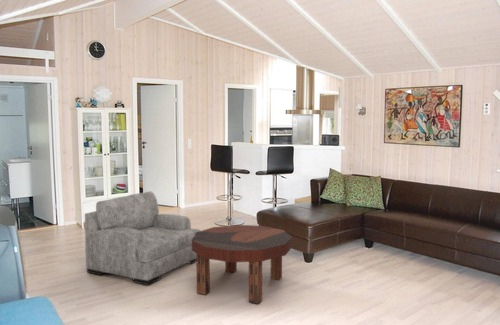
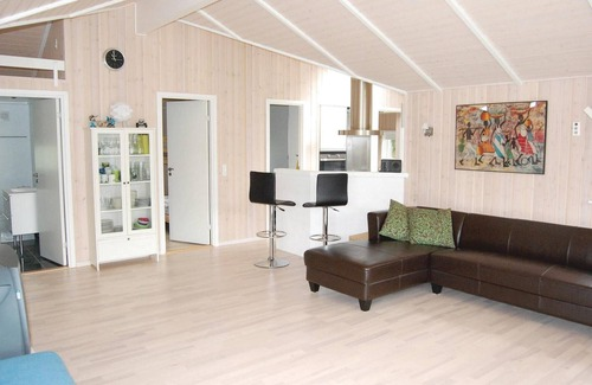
- armchair (146, 231)
- coffee table (242, 260)
